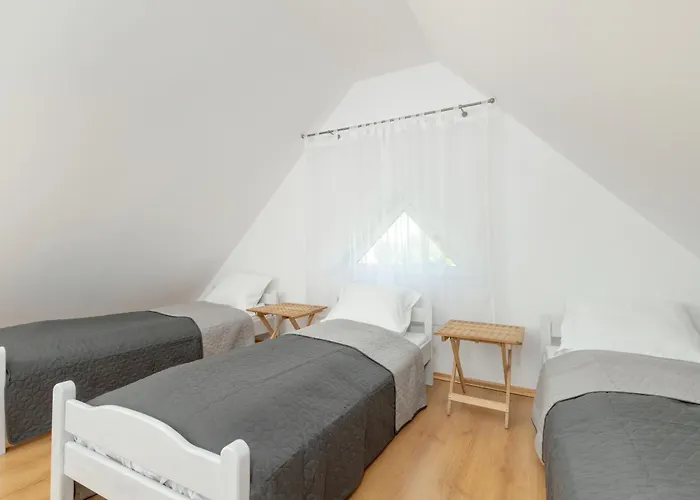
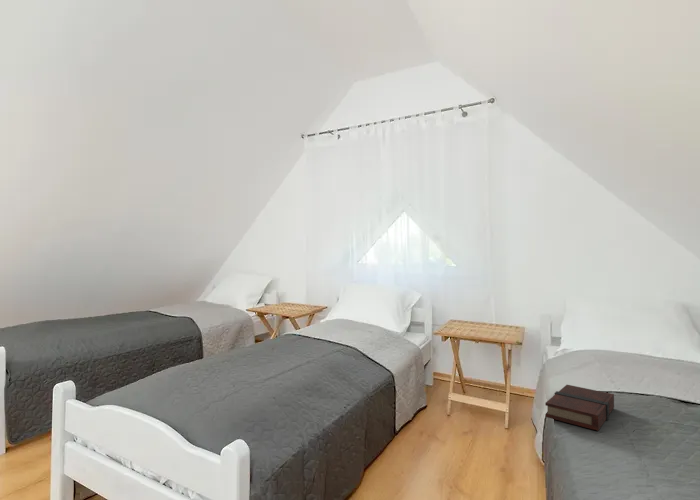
+ book (580, 405)
